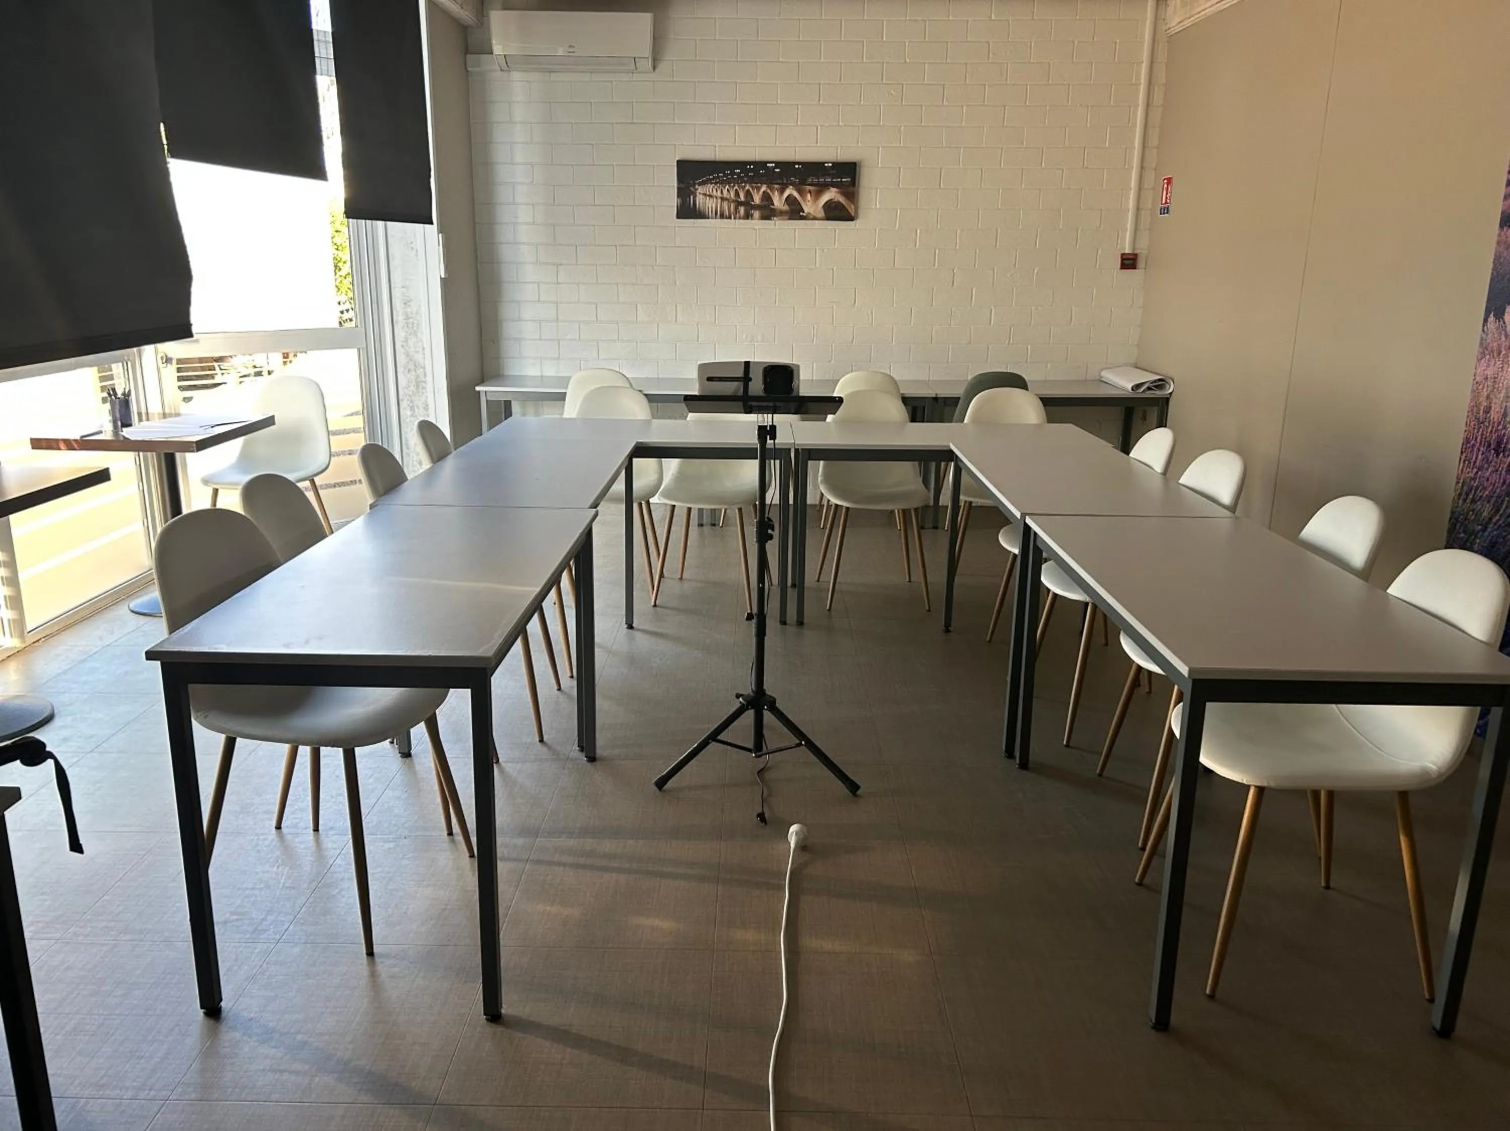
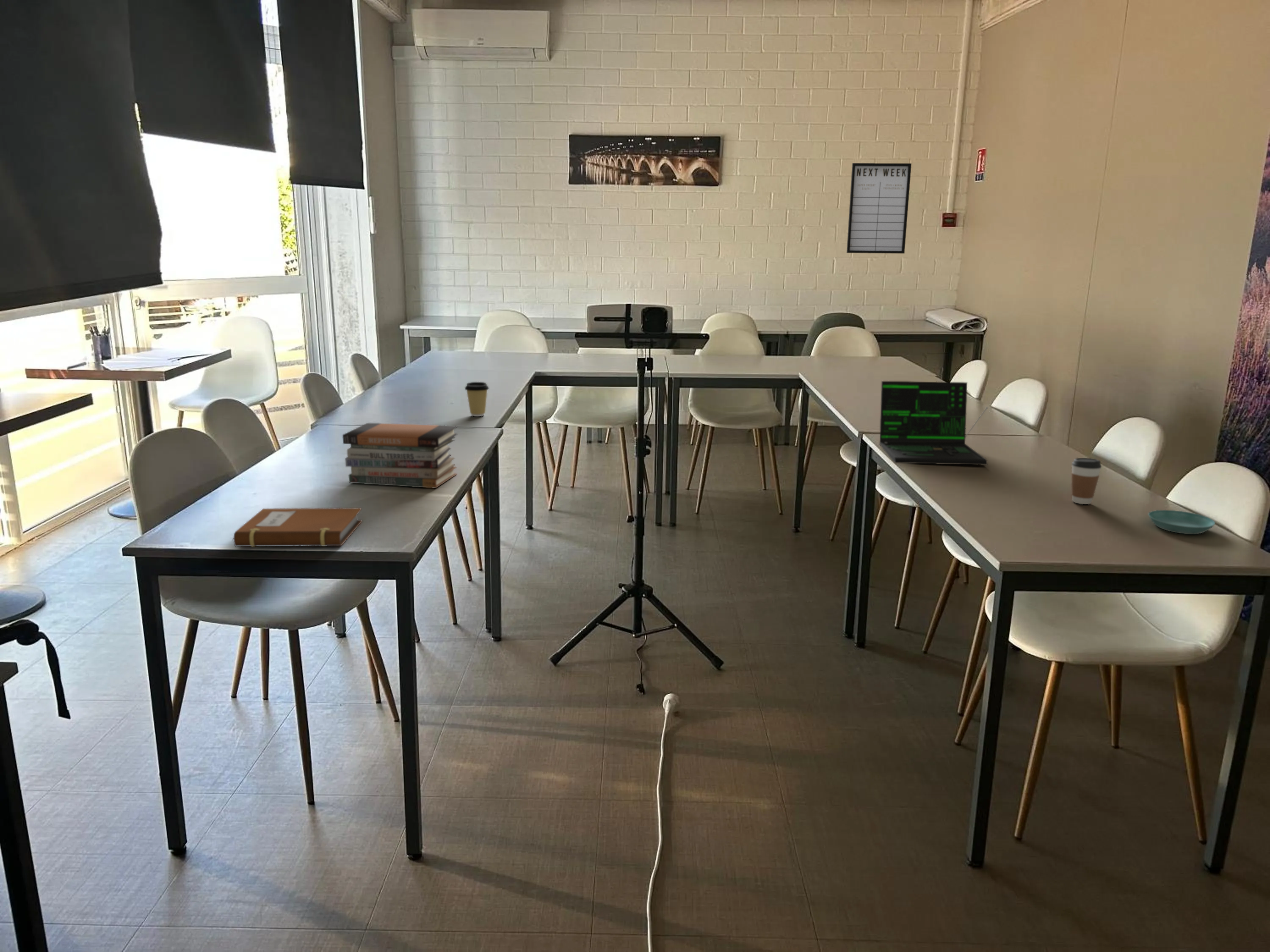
+ saucer (1180, 523)
+ book stack (401, 454)
+ coffee cup (1084, 481)
+ laptop (944, 421)
+ coffee cup (477, 399)
+ writing board (878, 209)
+ notebook (297, 527)
